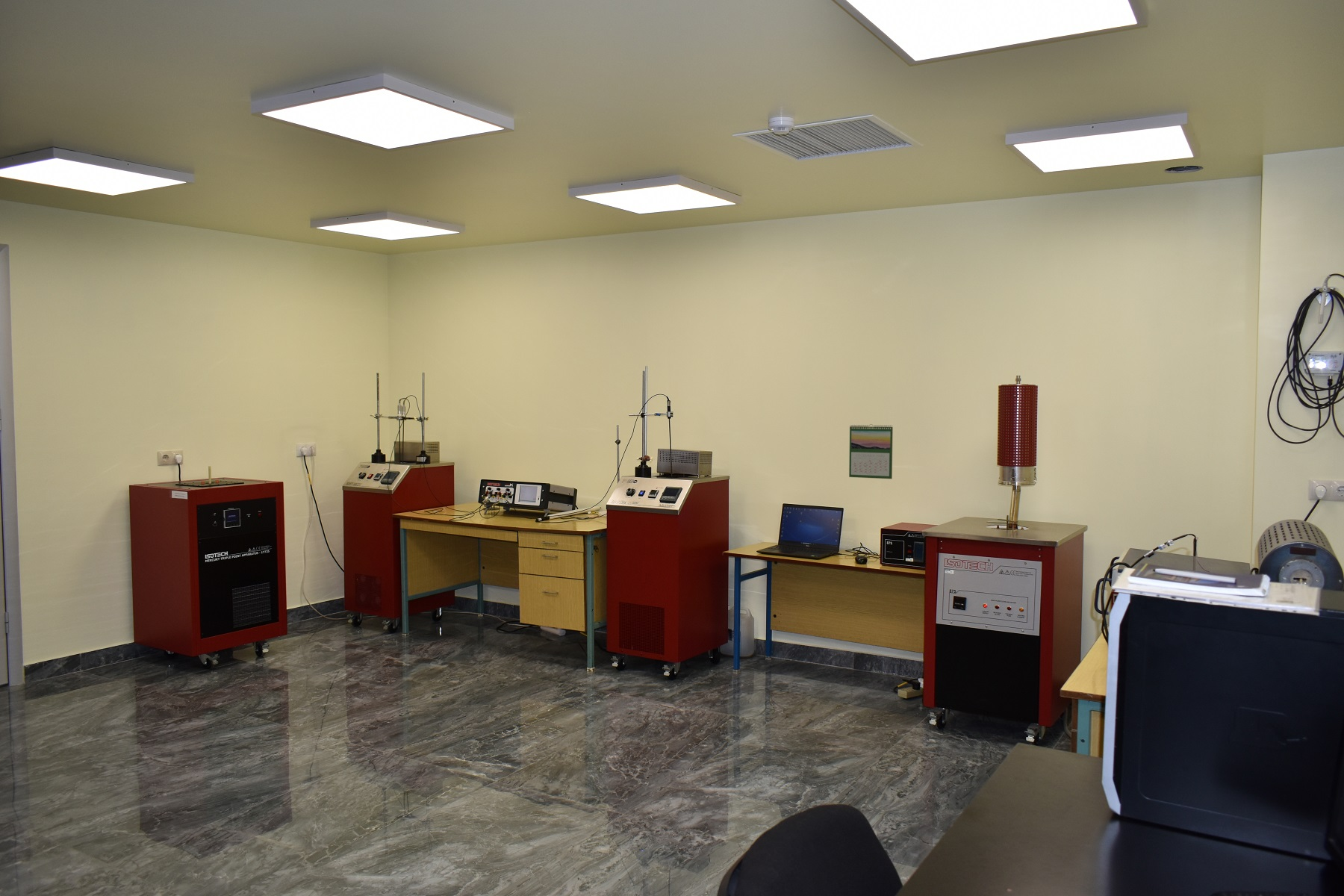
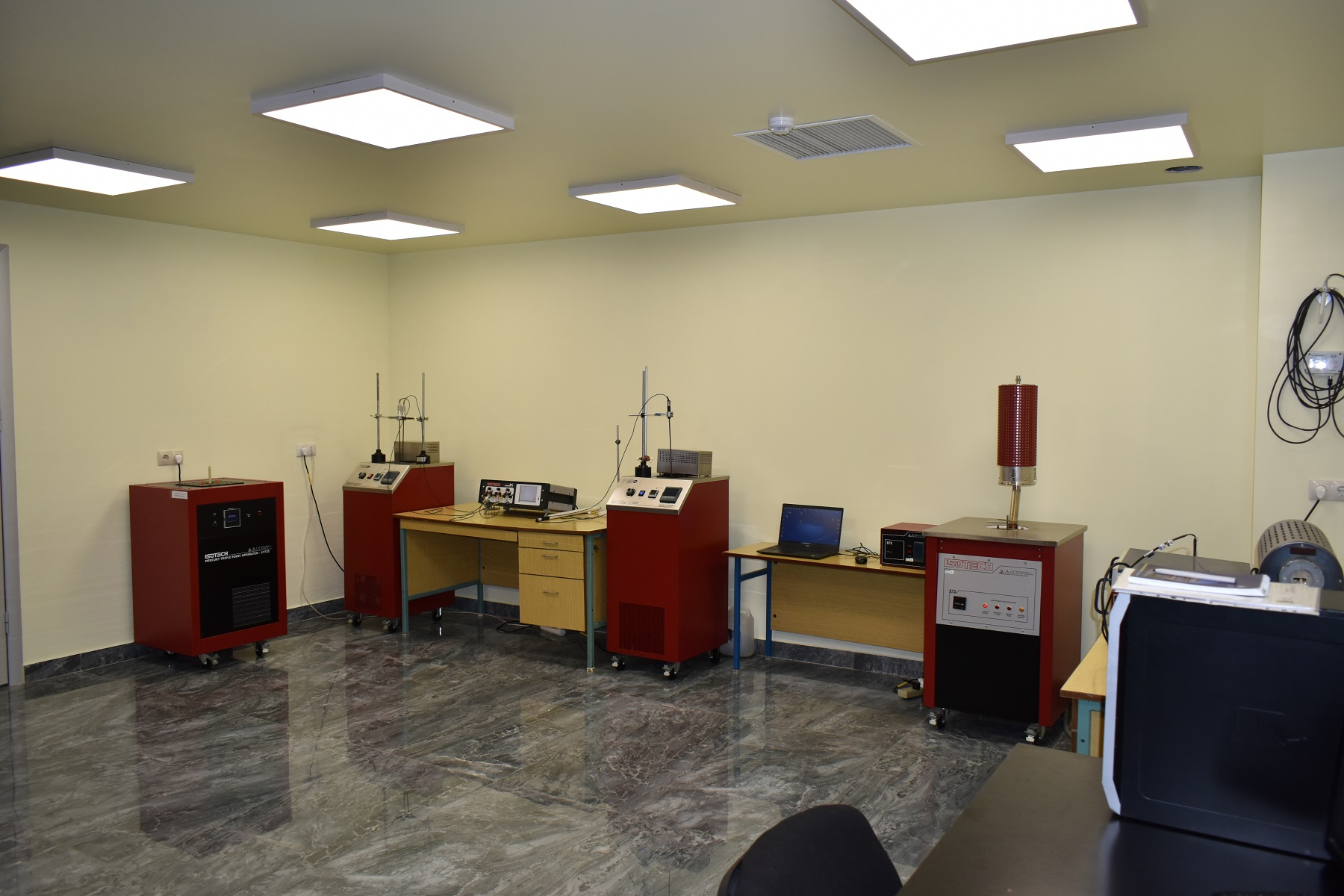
- calendar (871, 451)
